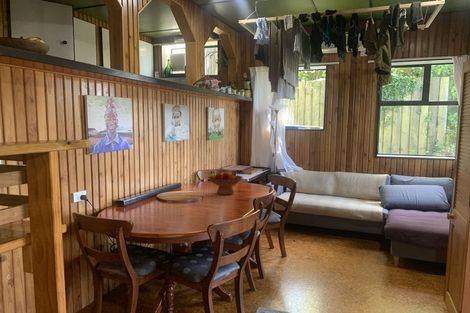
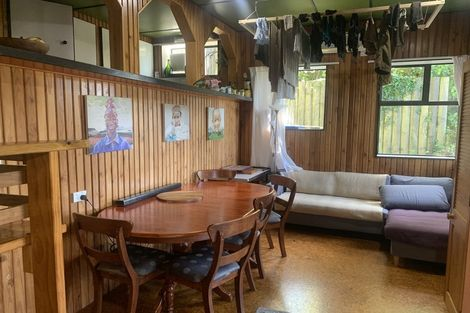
- fruit bowl (225, 182)
